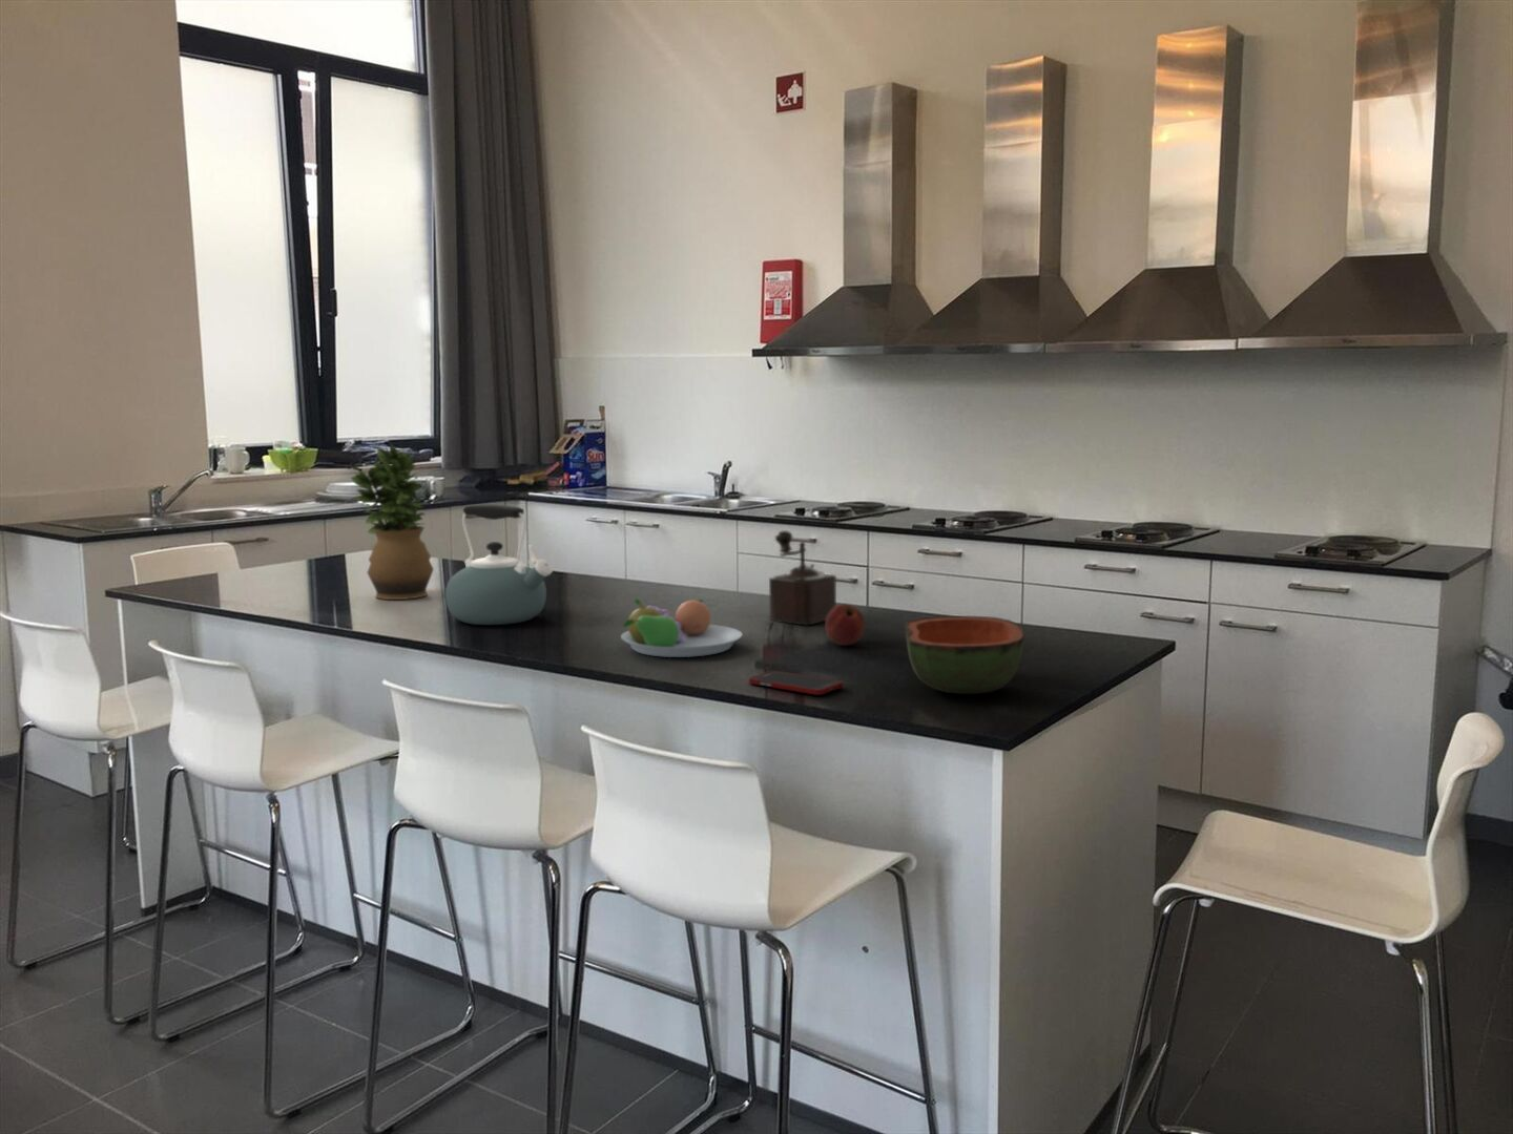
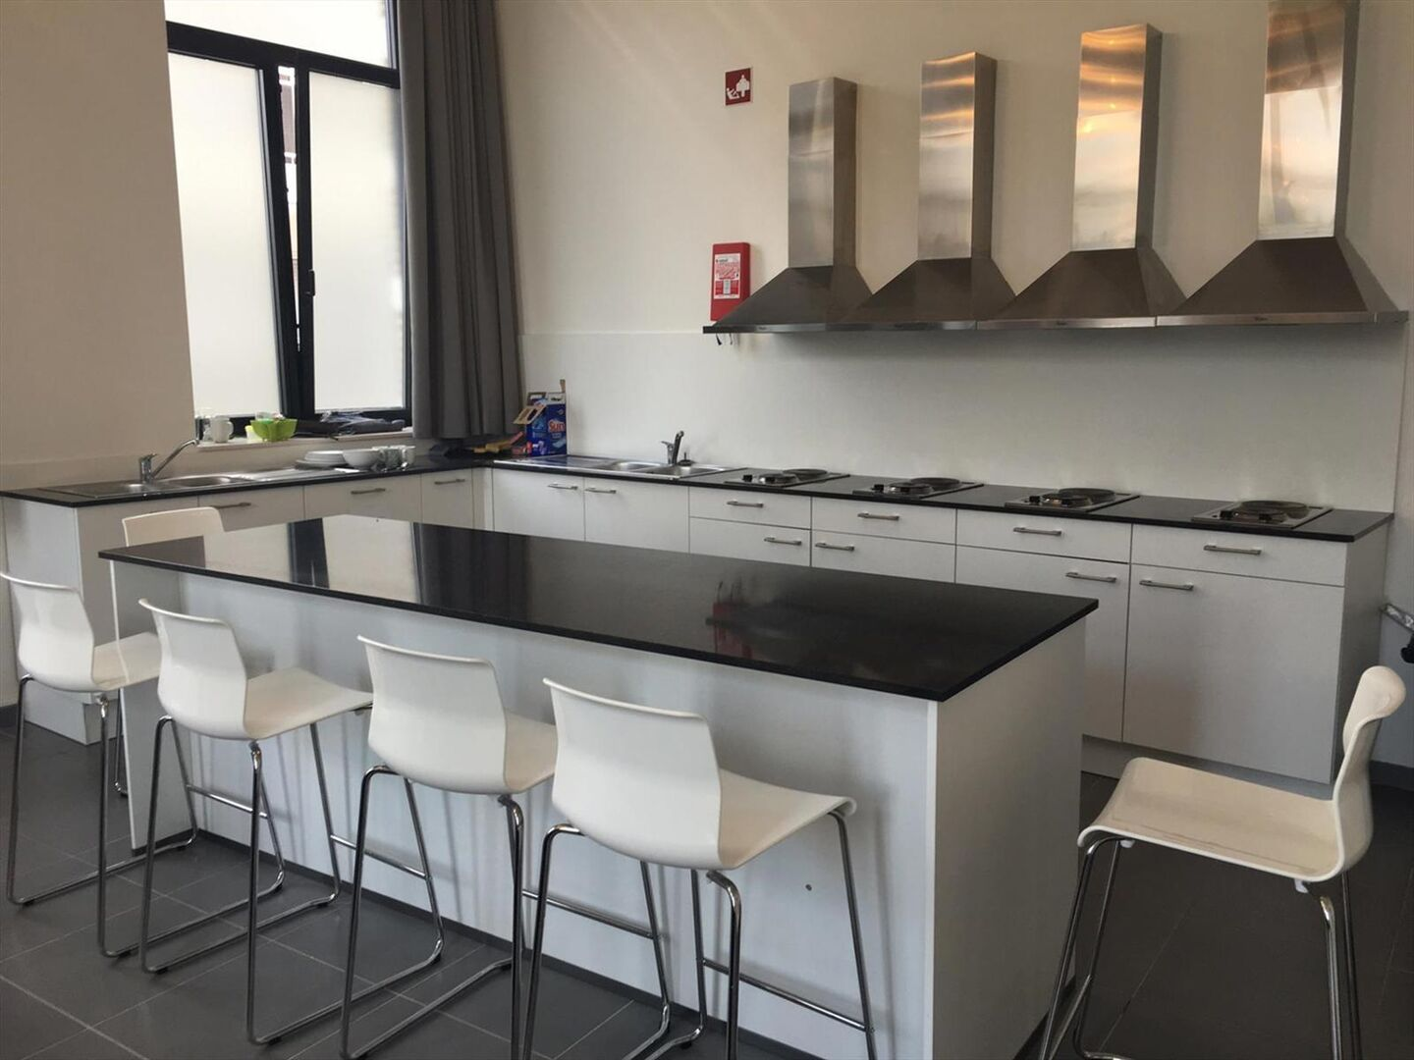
- pepper mill (795, 575)
- fruit bowl (677, 624)
- apple (843, 624)
- kettle (503, 562)
- bowl (964, 659)
- potted plant (391, 521)
- cell phone (796, 683)
